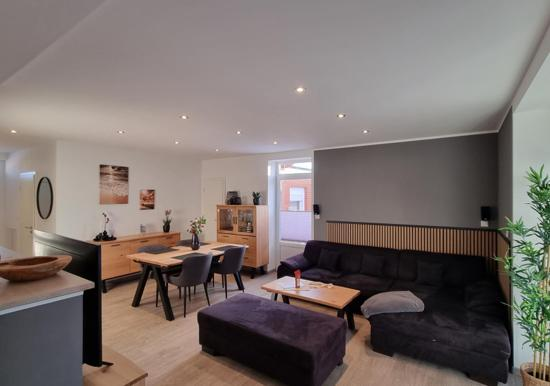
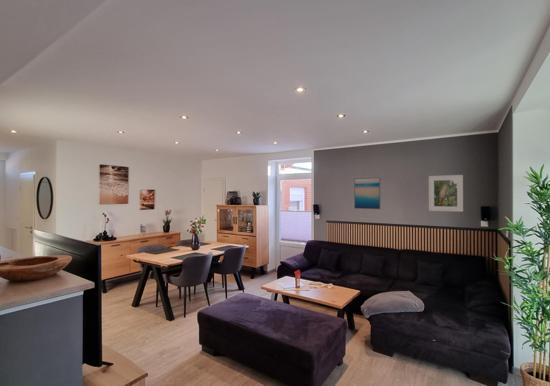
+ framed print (445, 193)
+ wall art (367, 193)
